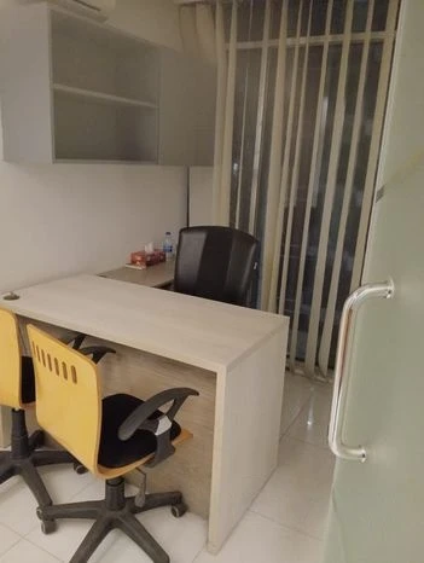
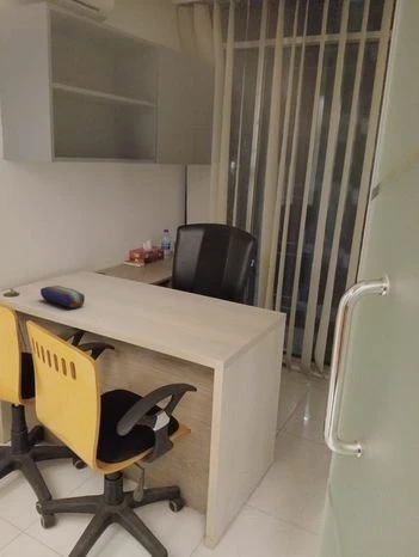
+ pencil case (62, 295)
